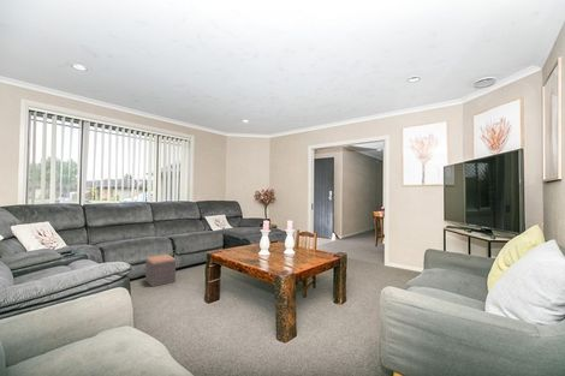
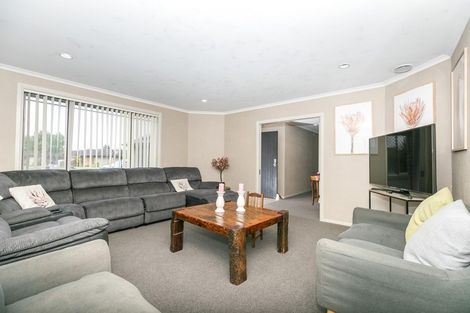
- footstool (160, 269)
